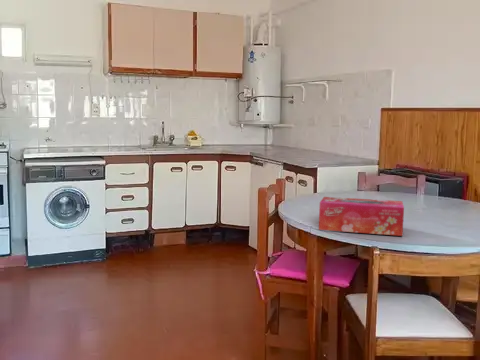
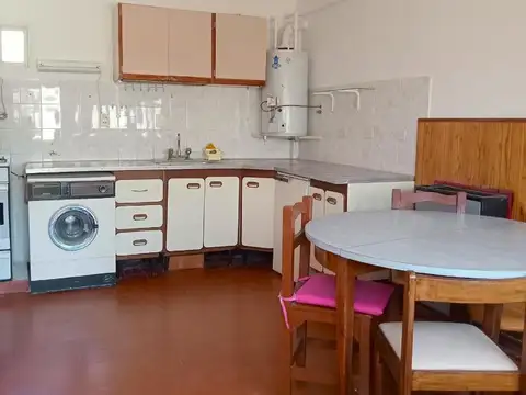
- tissue box (361, 215)
